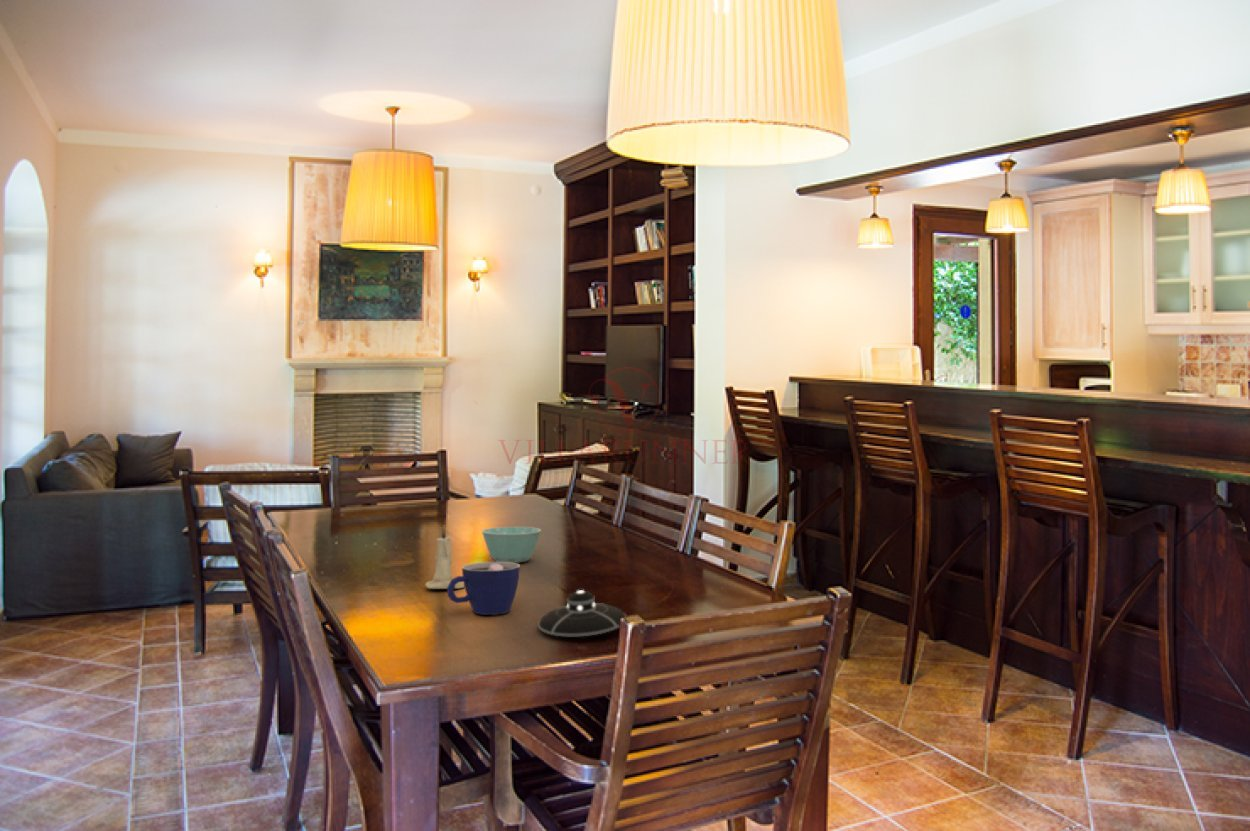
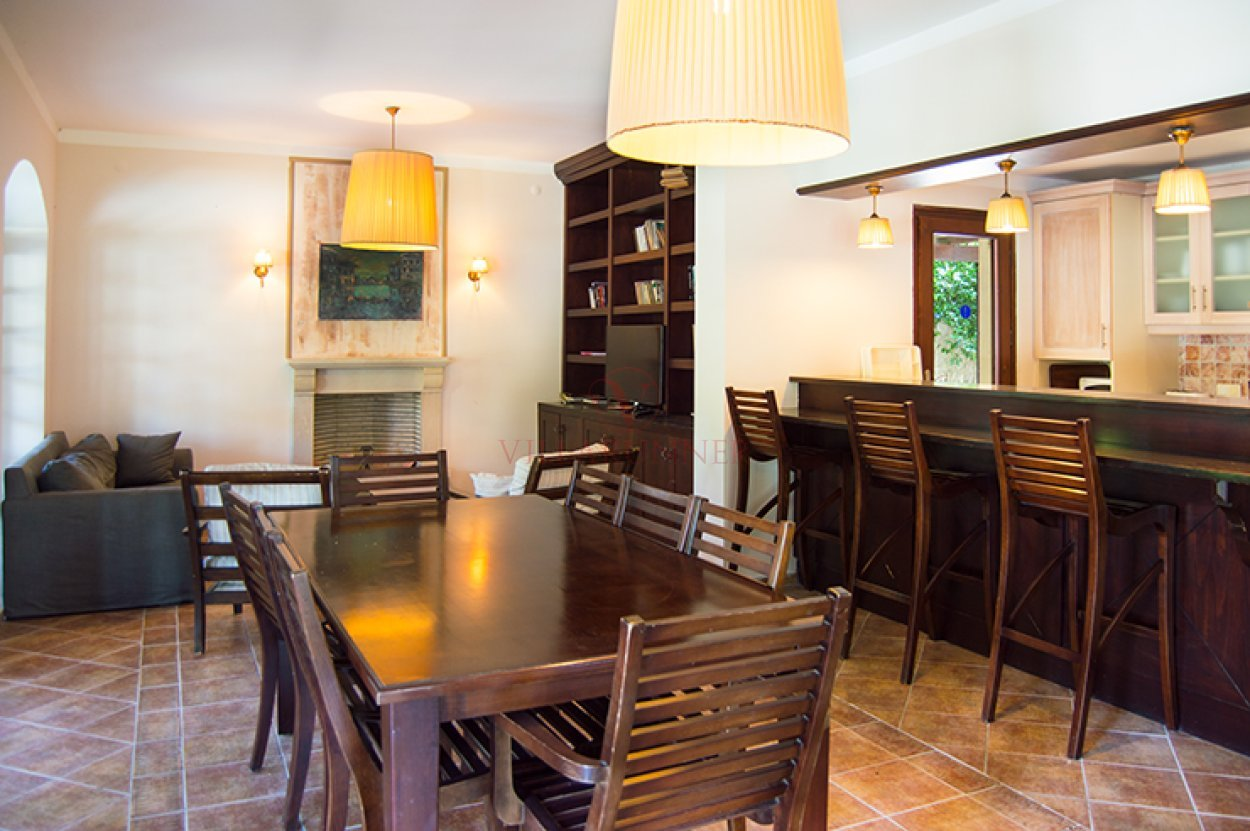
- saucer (582, 609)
- bowl (511, 545)
- candle (445, 556)
- cup (482, 589)
